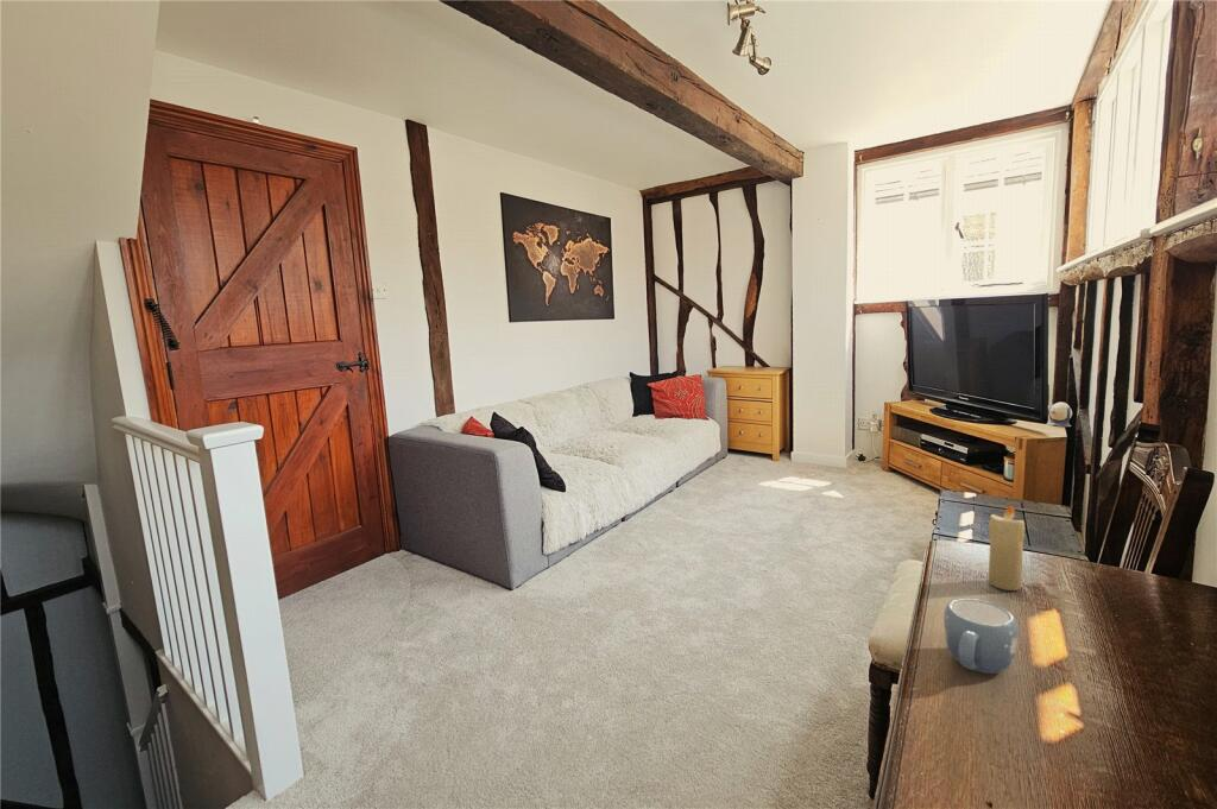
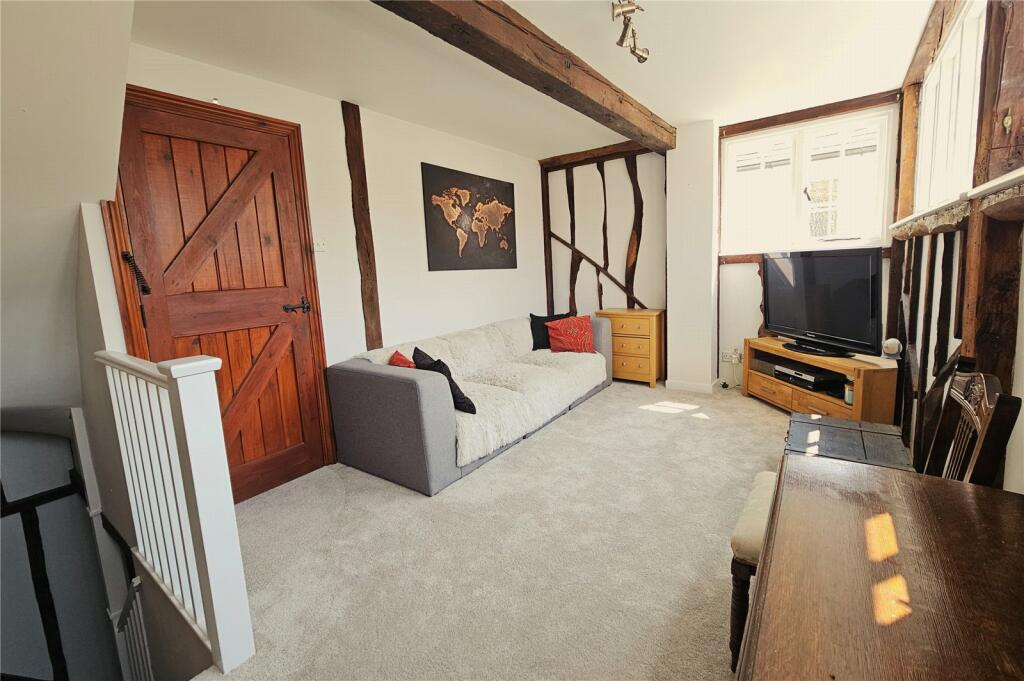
- candle (1005, 543)
- mug (976, 643)
